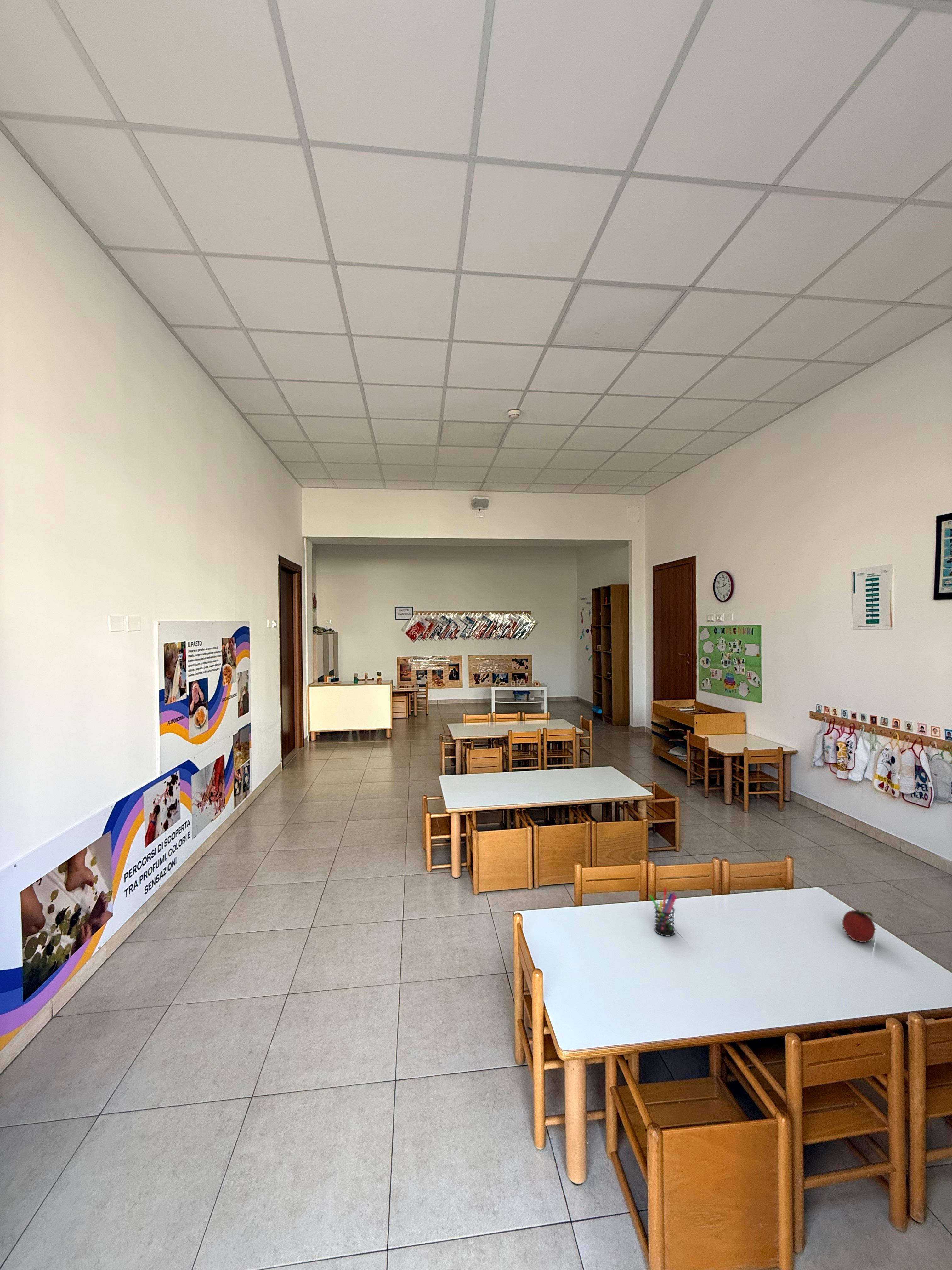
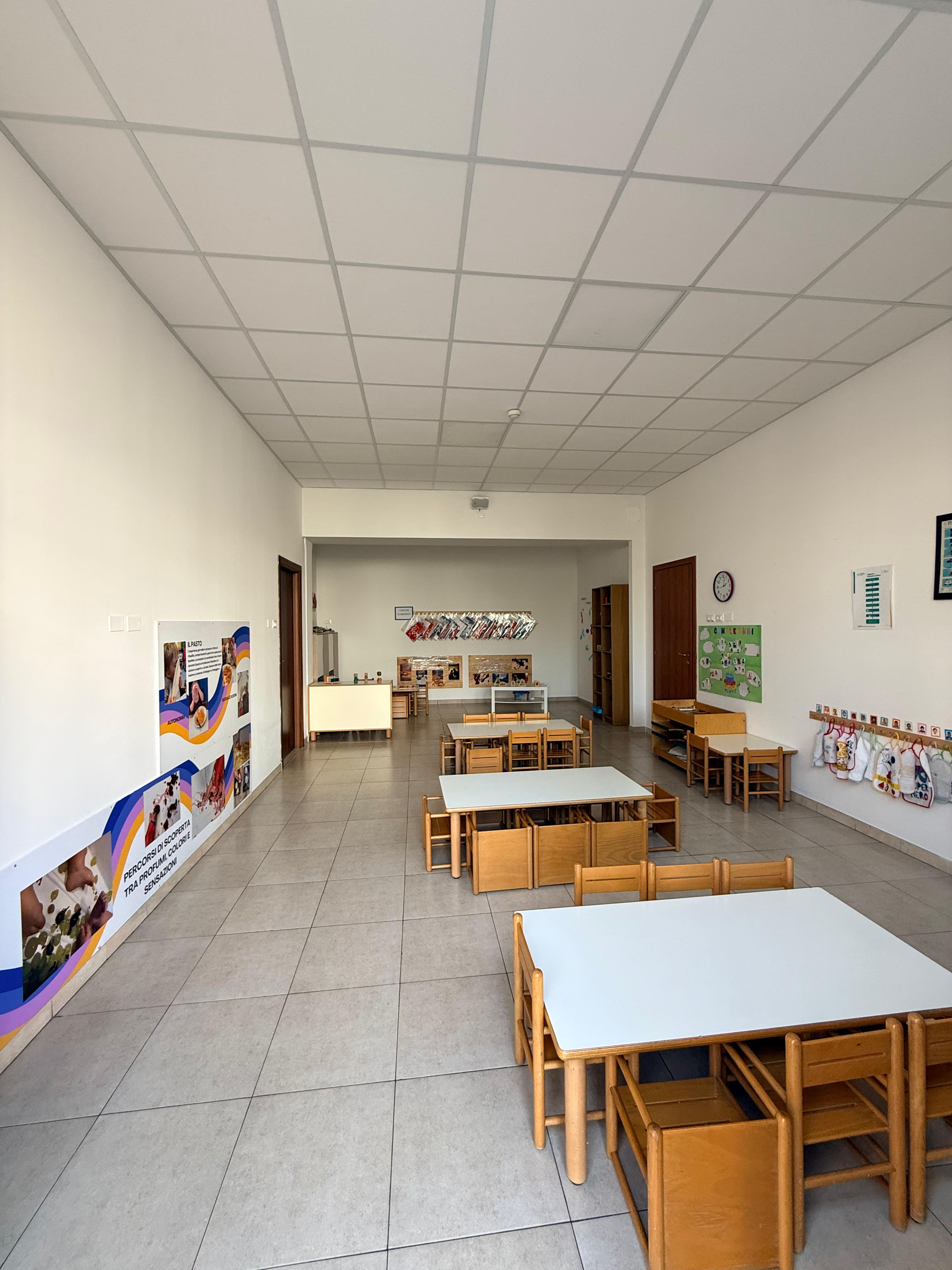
- fruit (859, 924)
- pen holder (662, 910)
